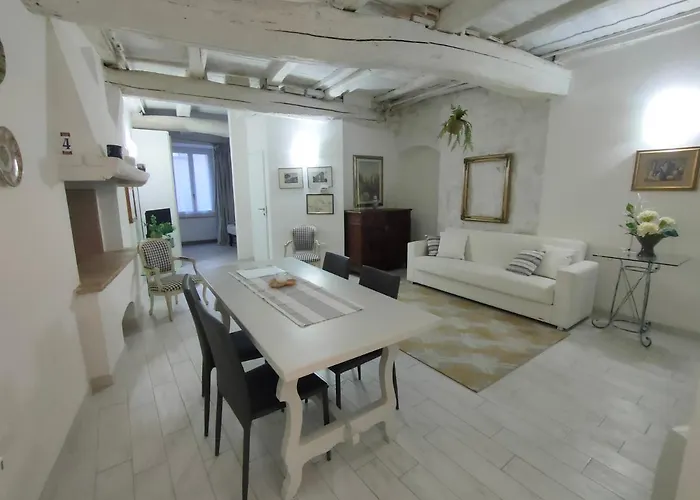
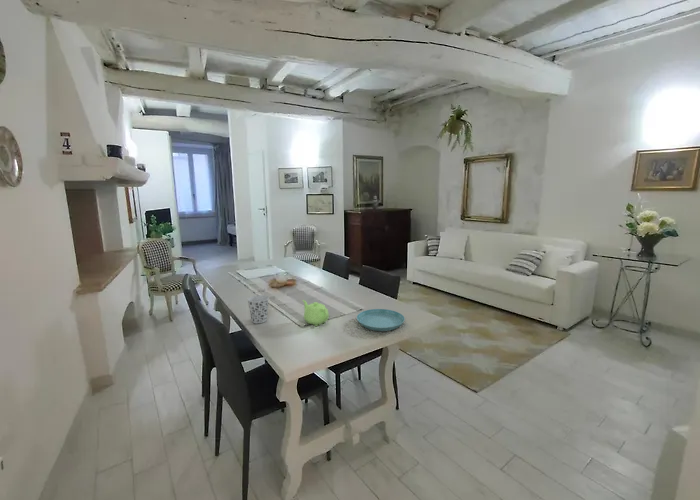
+ teapot (315, 312)
+ cup (258, 309)
+ saucer (380, 320)
